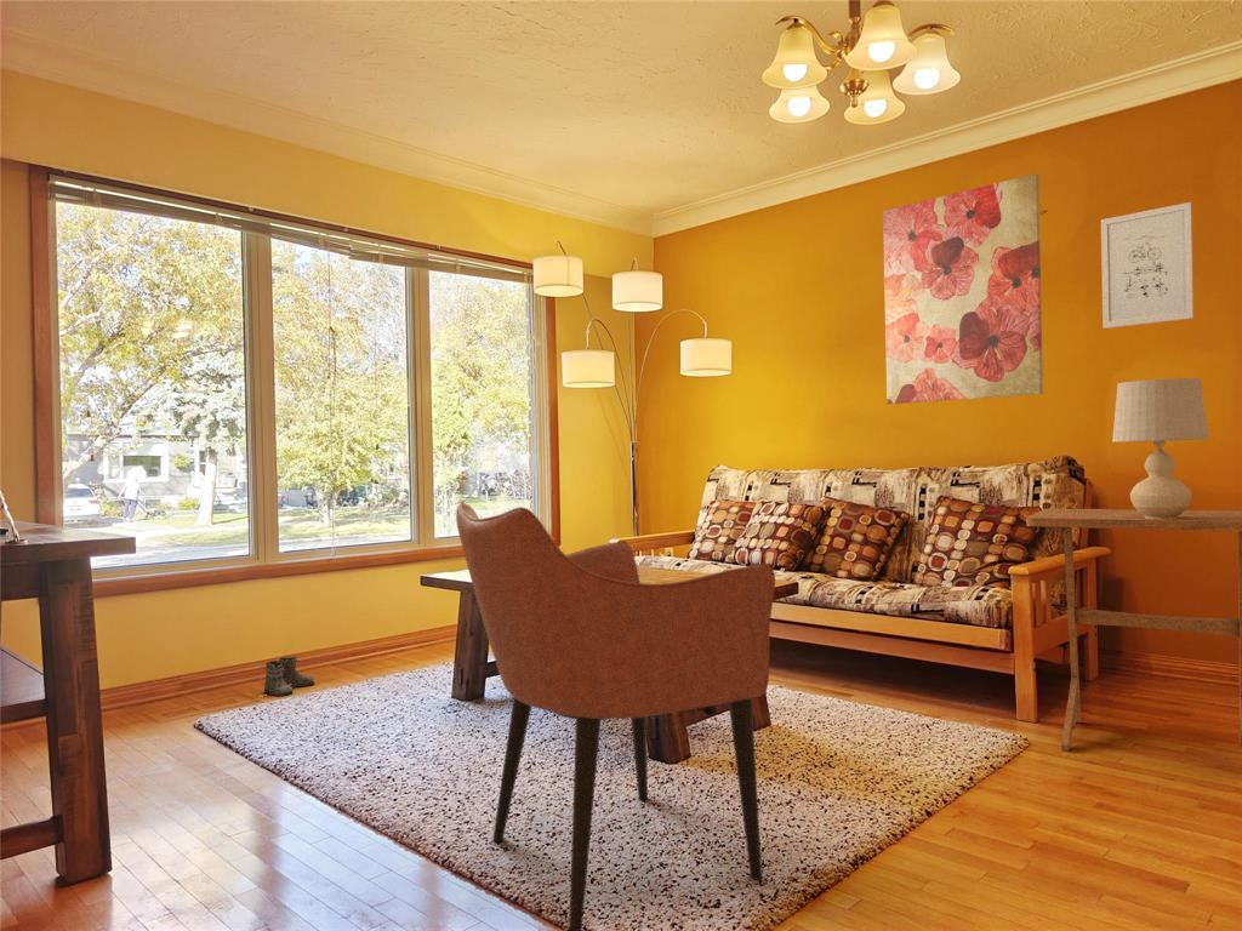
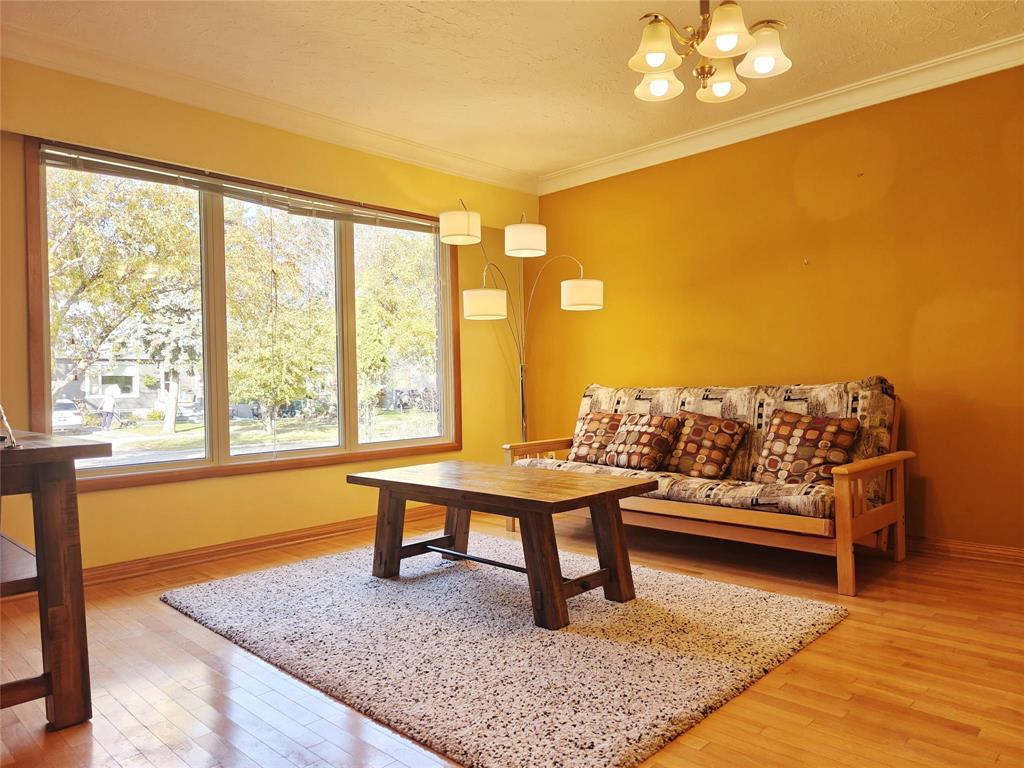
- wall art (957, 296)
- side table (1151, 627)
- armchair (593, 679)
- table lamp (1158, 449)
- wall art (1145, 267)
- boots (286, 674)
